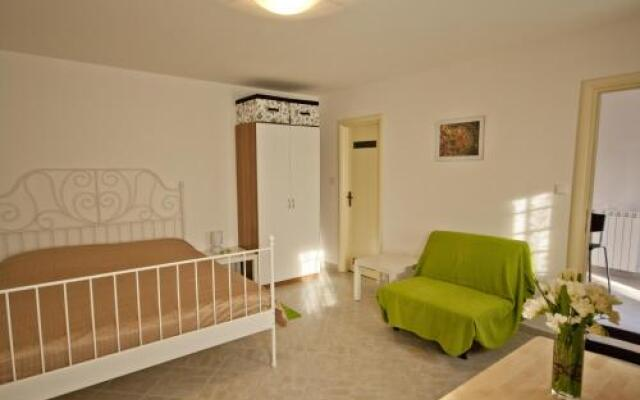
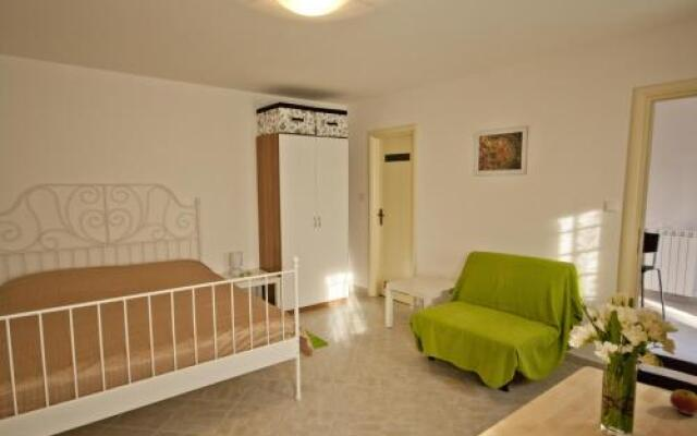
+ fruit (685, 401)
